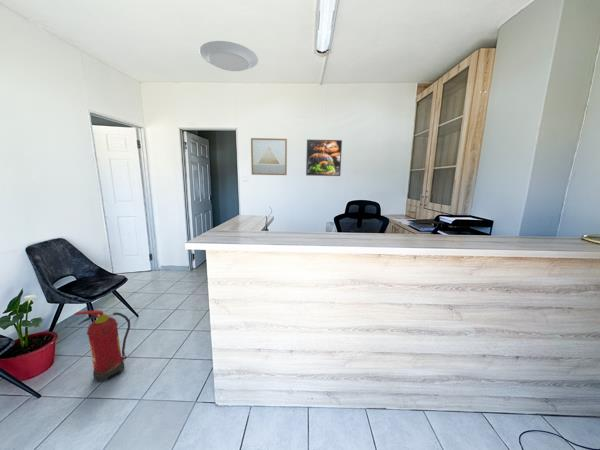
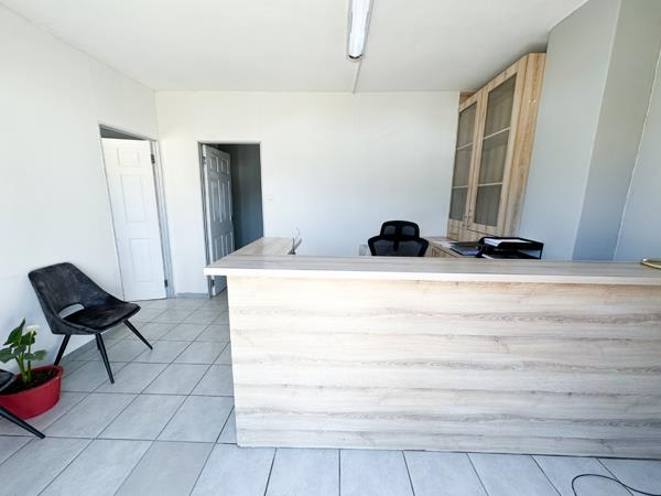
- fire extinguisher (106, 341)
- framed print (323, 158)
- wall art (269, 157)
- ceiling light (229, 59)
